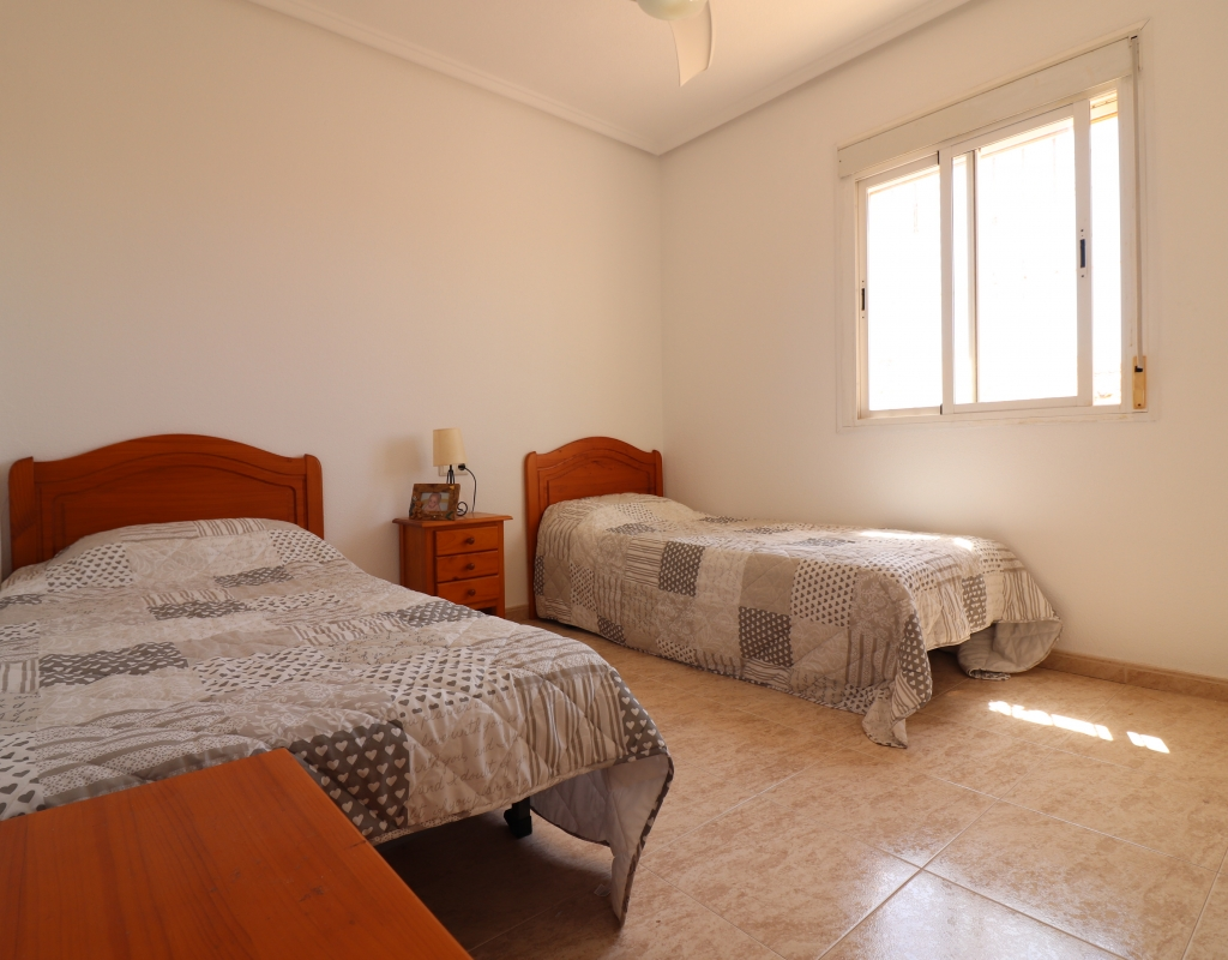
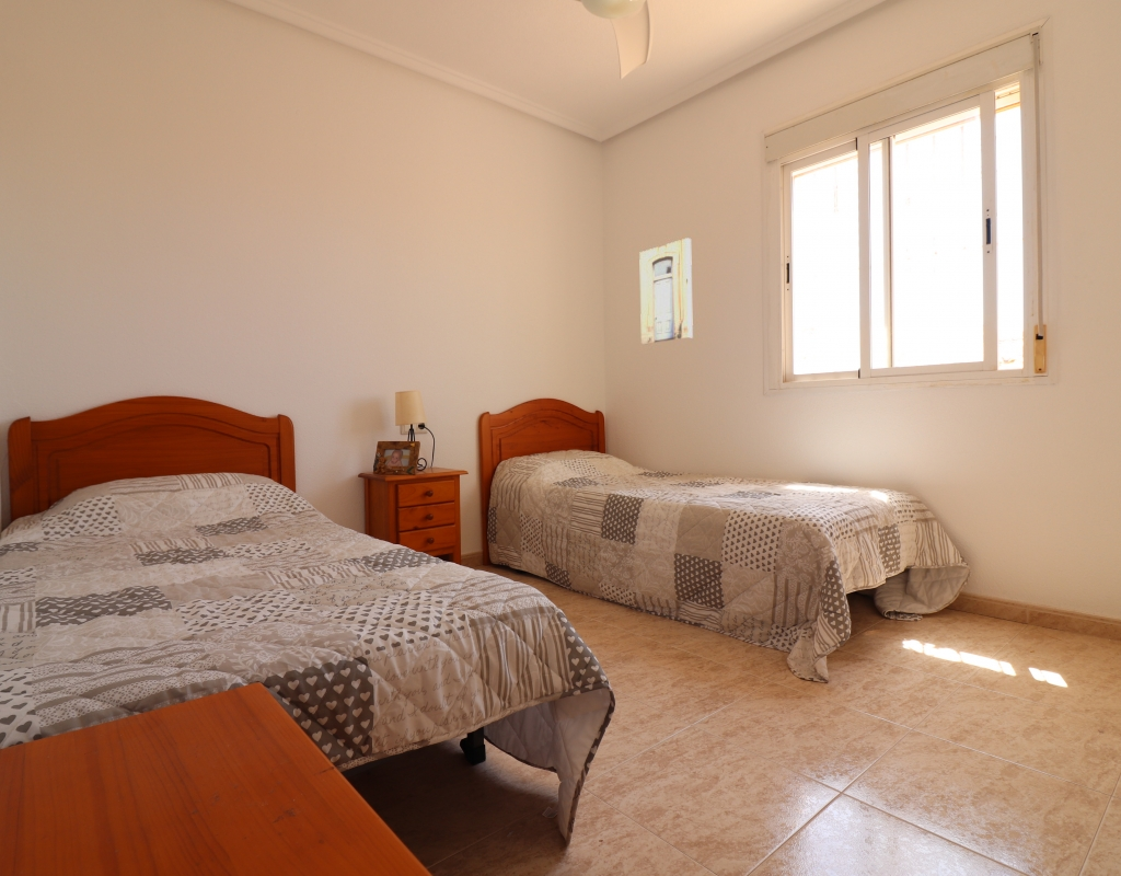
+ wall art (664, 293)
